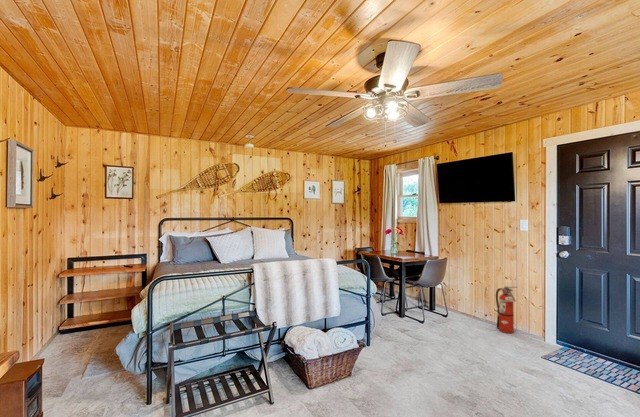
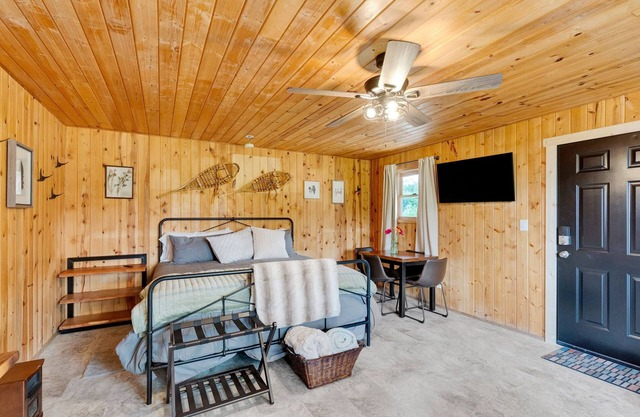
- fire extinguisher (504, 307)
